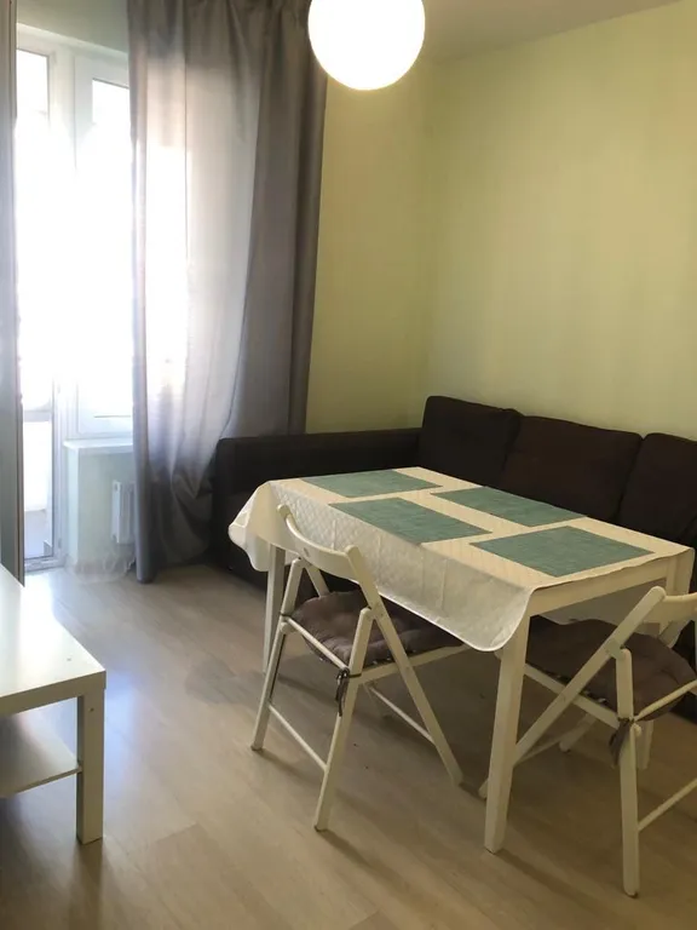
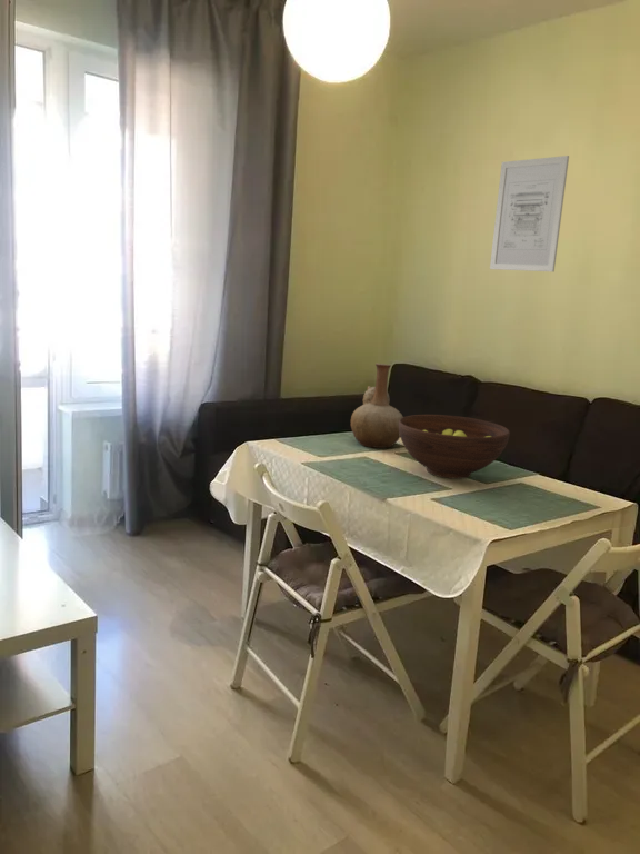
+ wall art (527, 215)
+ vase (378, 403)
+ fruit bowl (450, 449)
